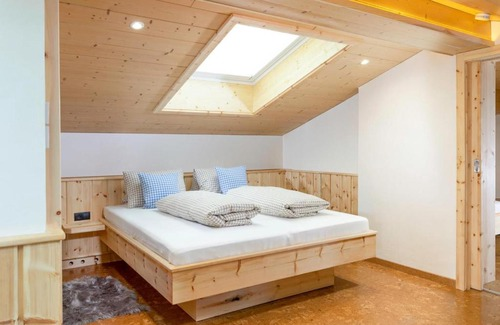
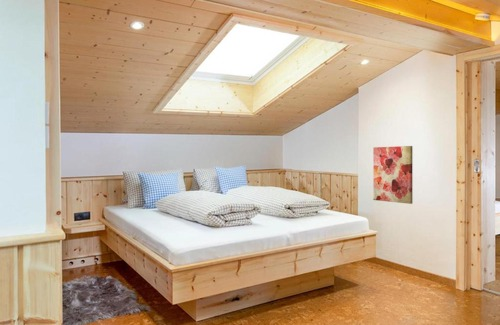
+ wall art (392, 174)
